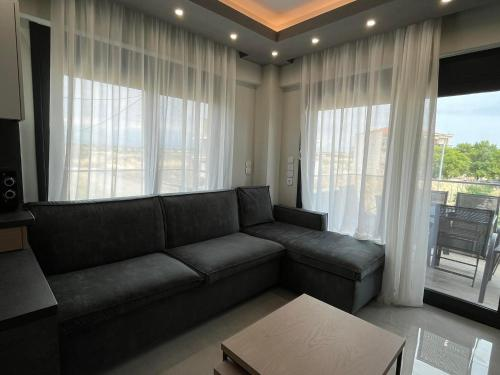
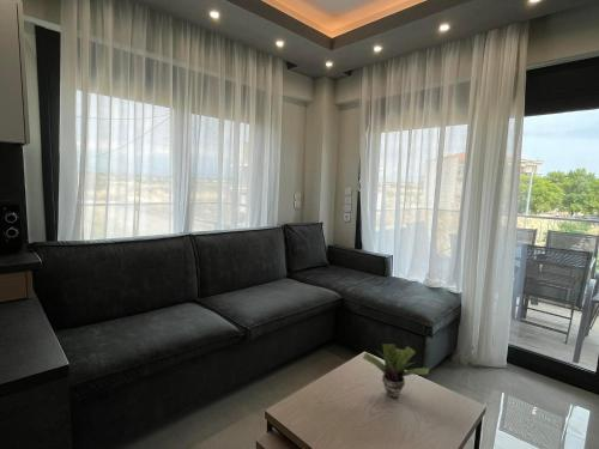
+ potted plant (394, 371)
